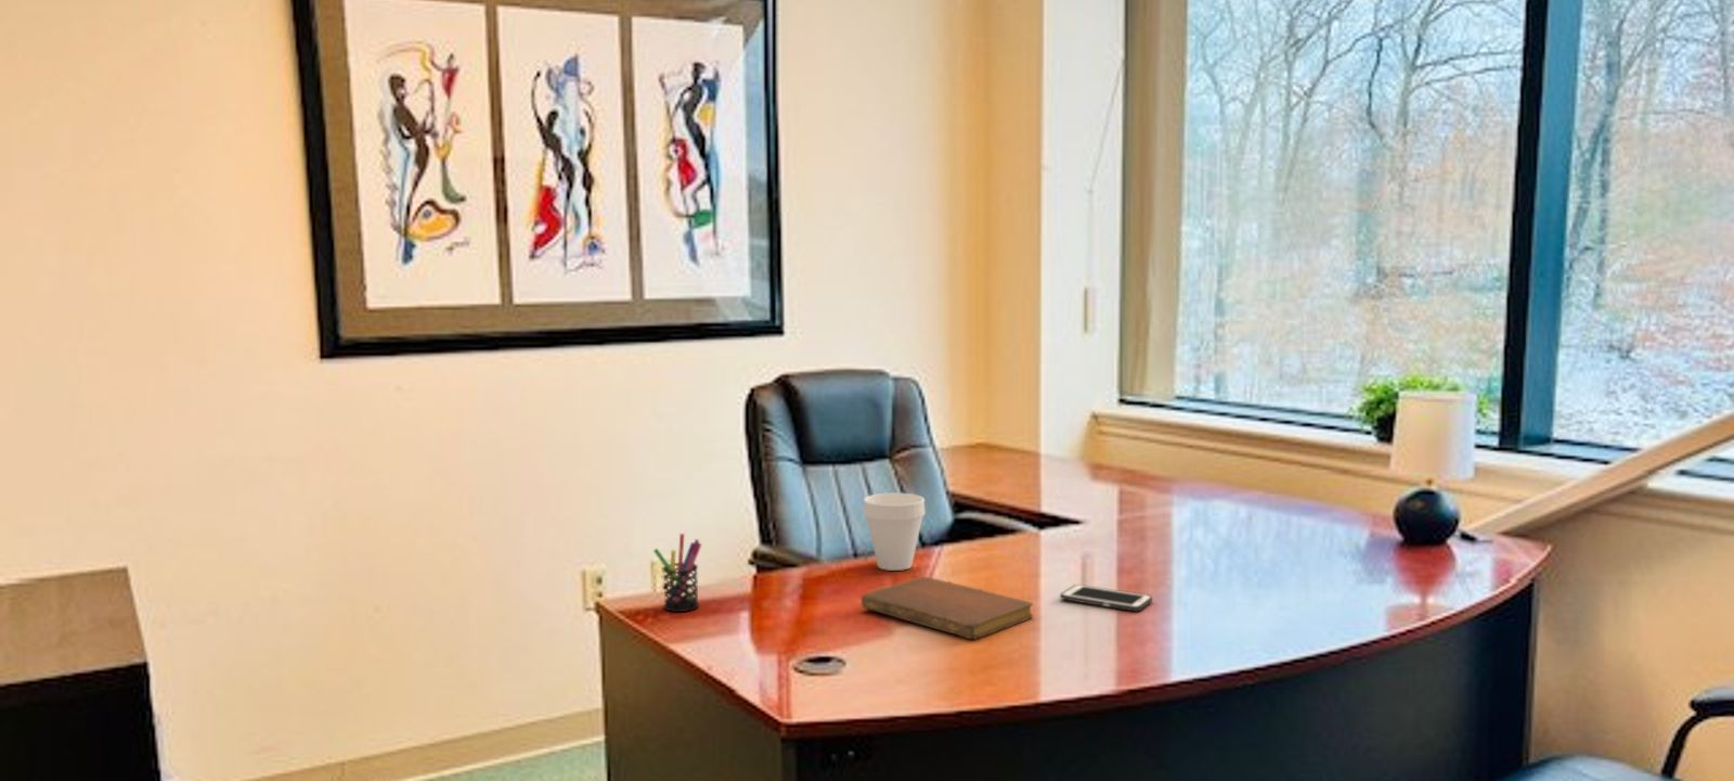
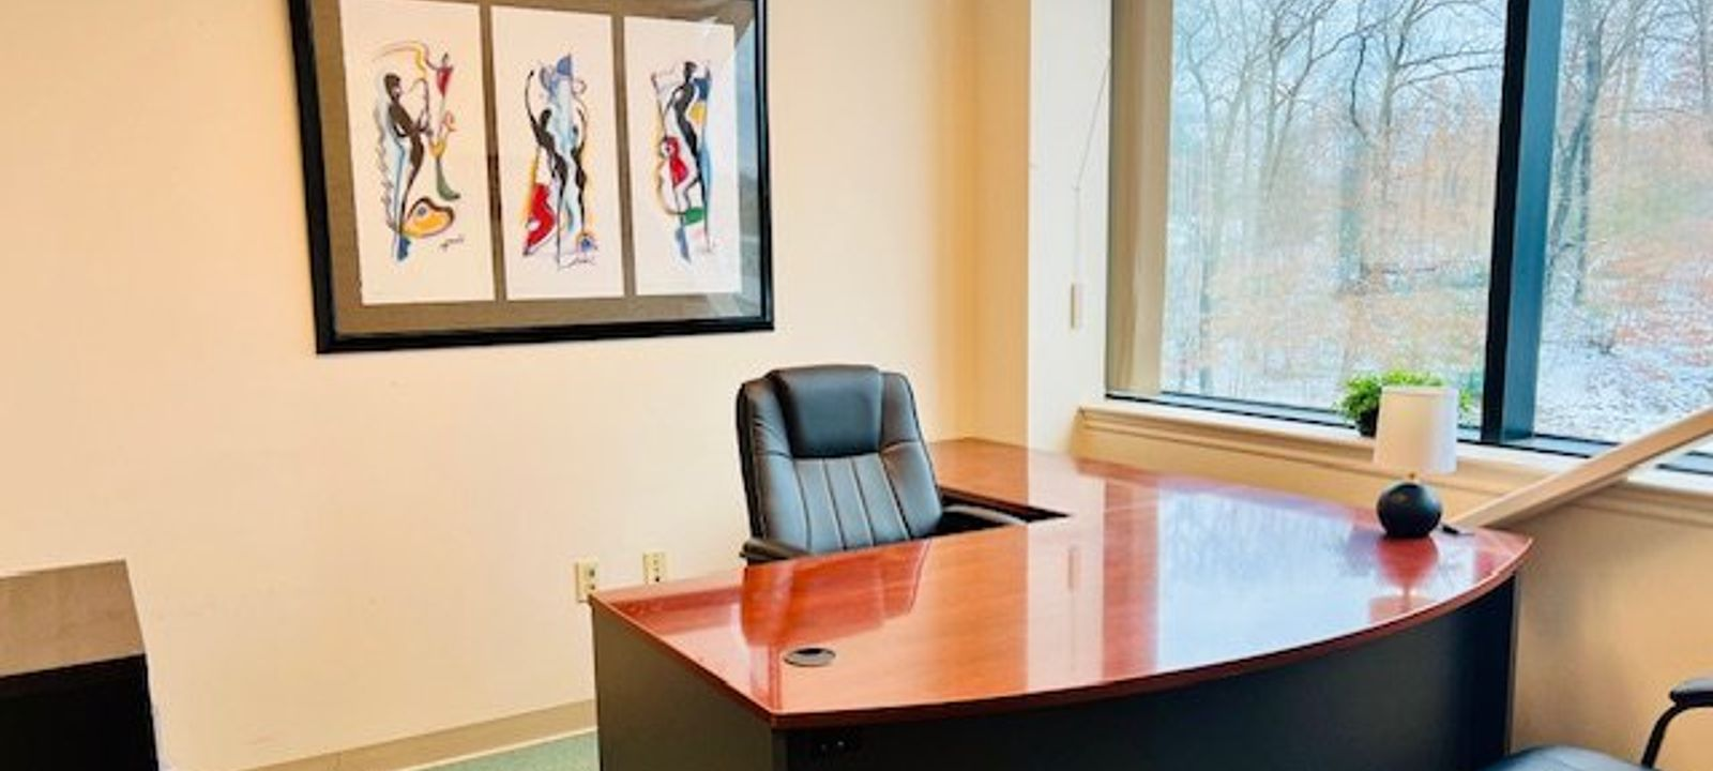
- pen holder (677, 572)
- cup (894, 531)
- cell phone (1106, 597)
- notebook (947, 605)
